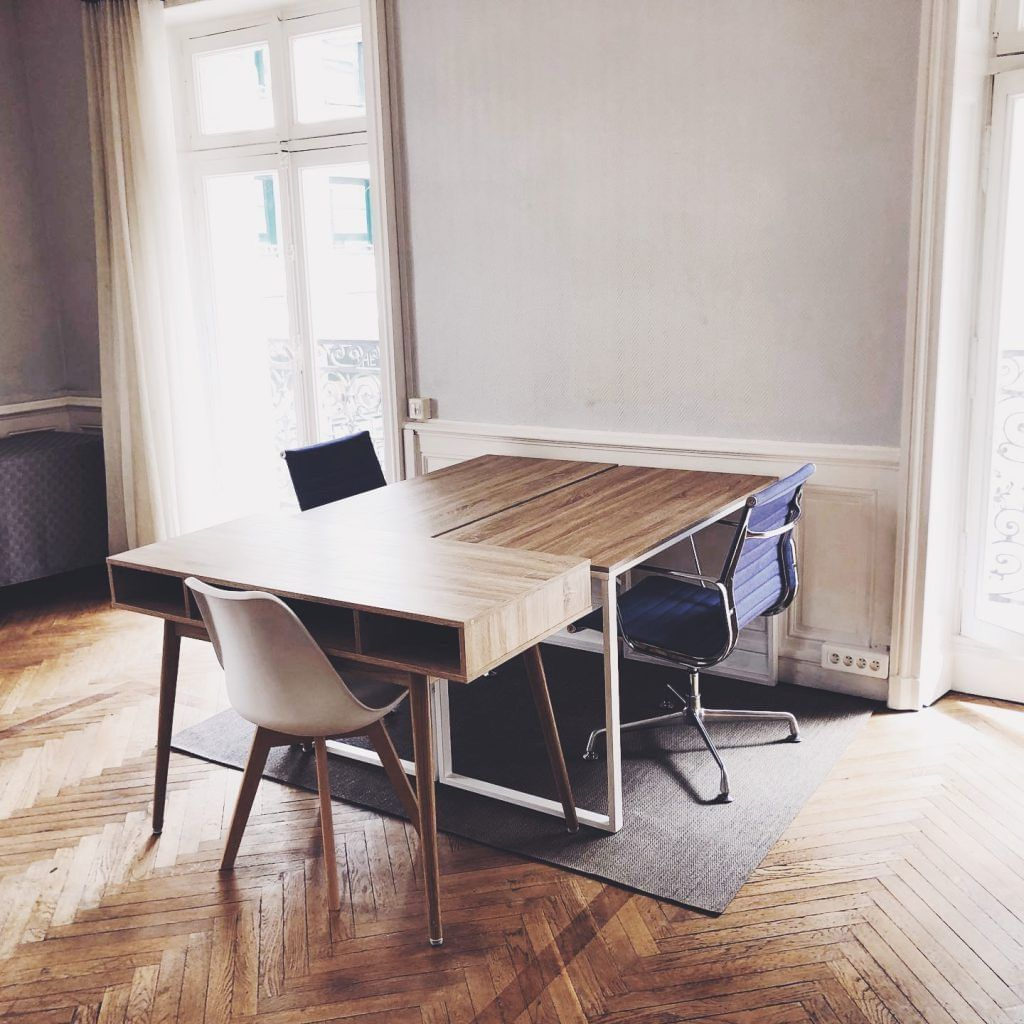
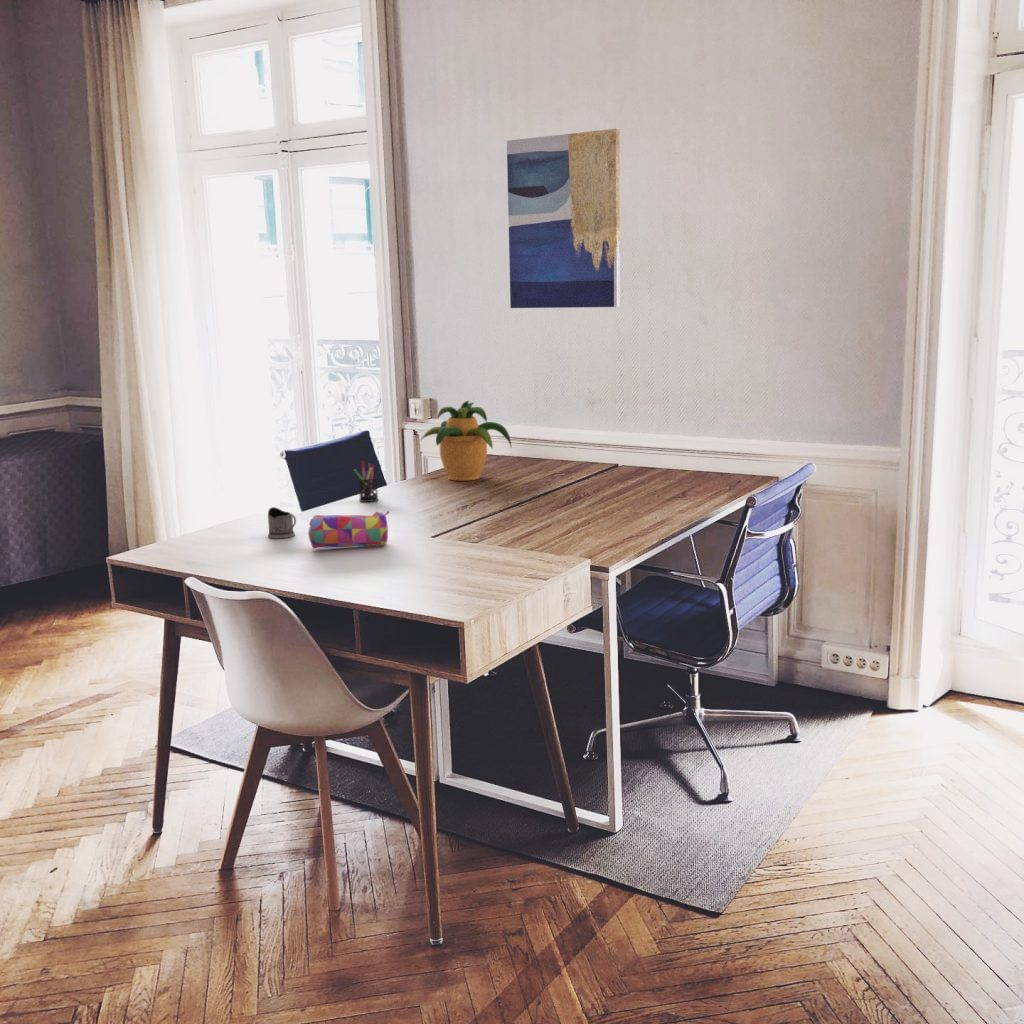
+ potted plant (460, 439)
+ pencil case (349, 529)
+ wall art (562, 222)
+ pen holder (365, 481)
+ tea glass holder (283, 522)
